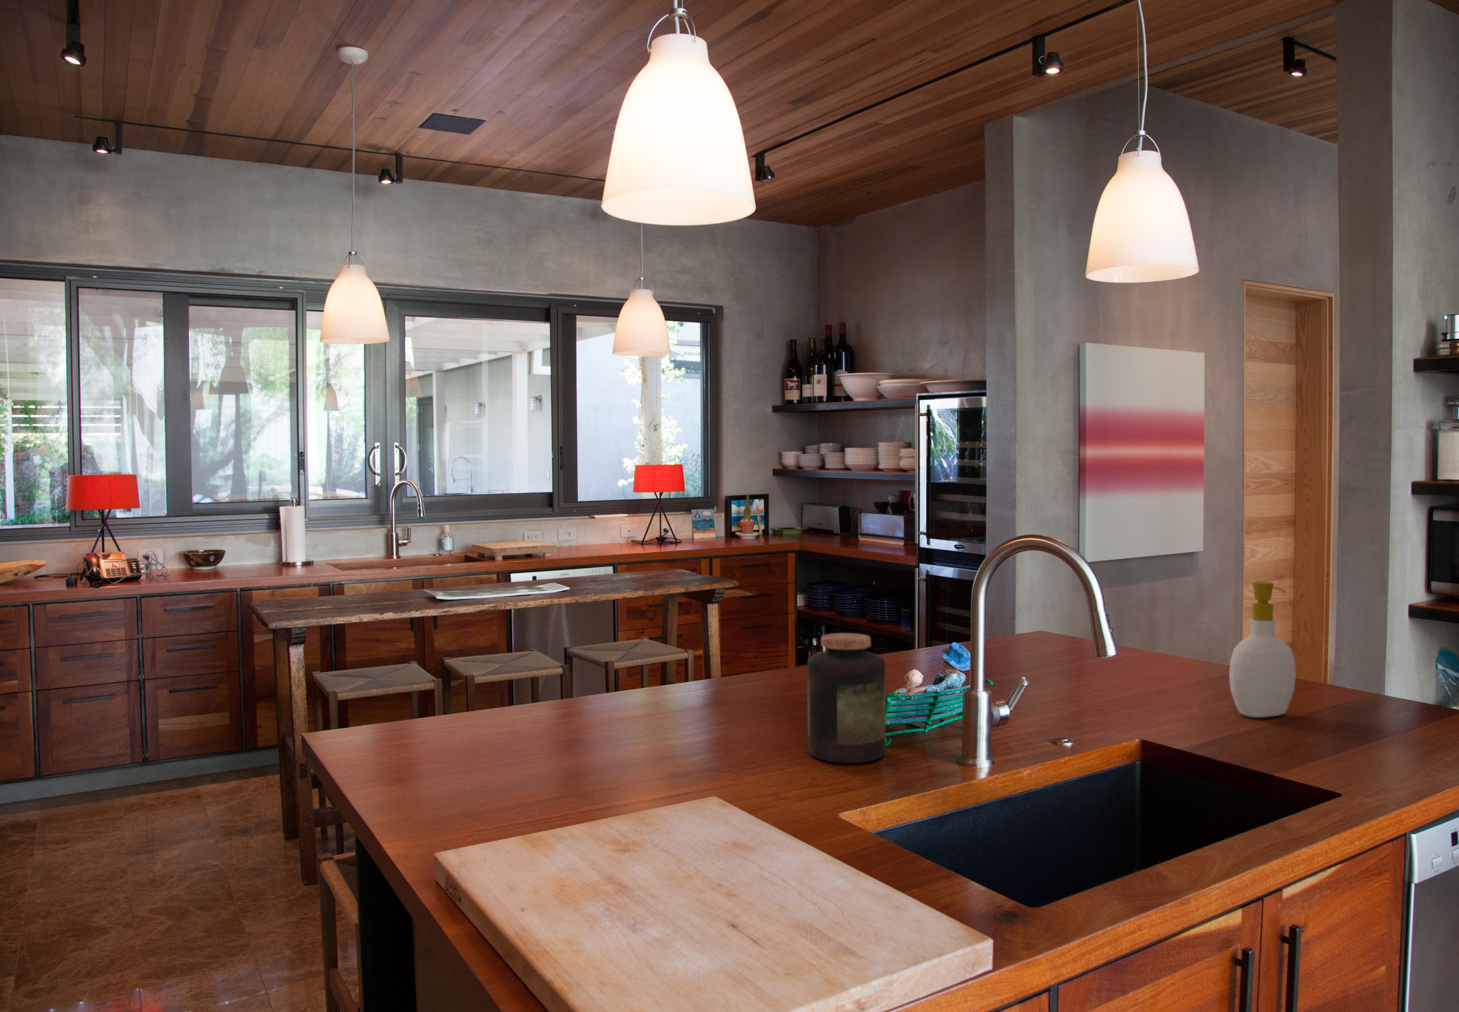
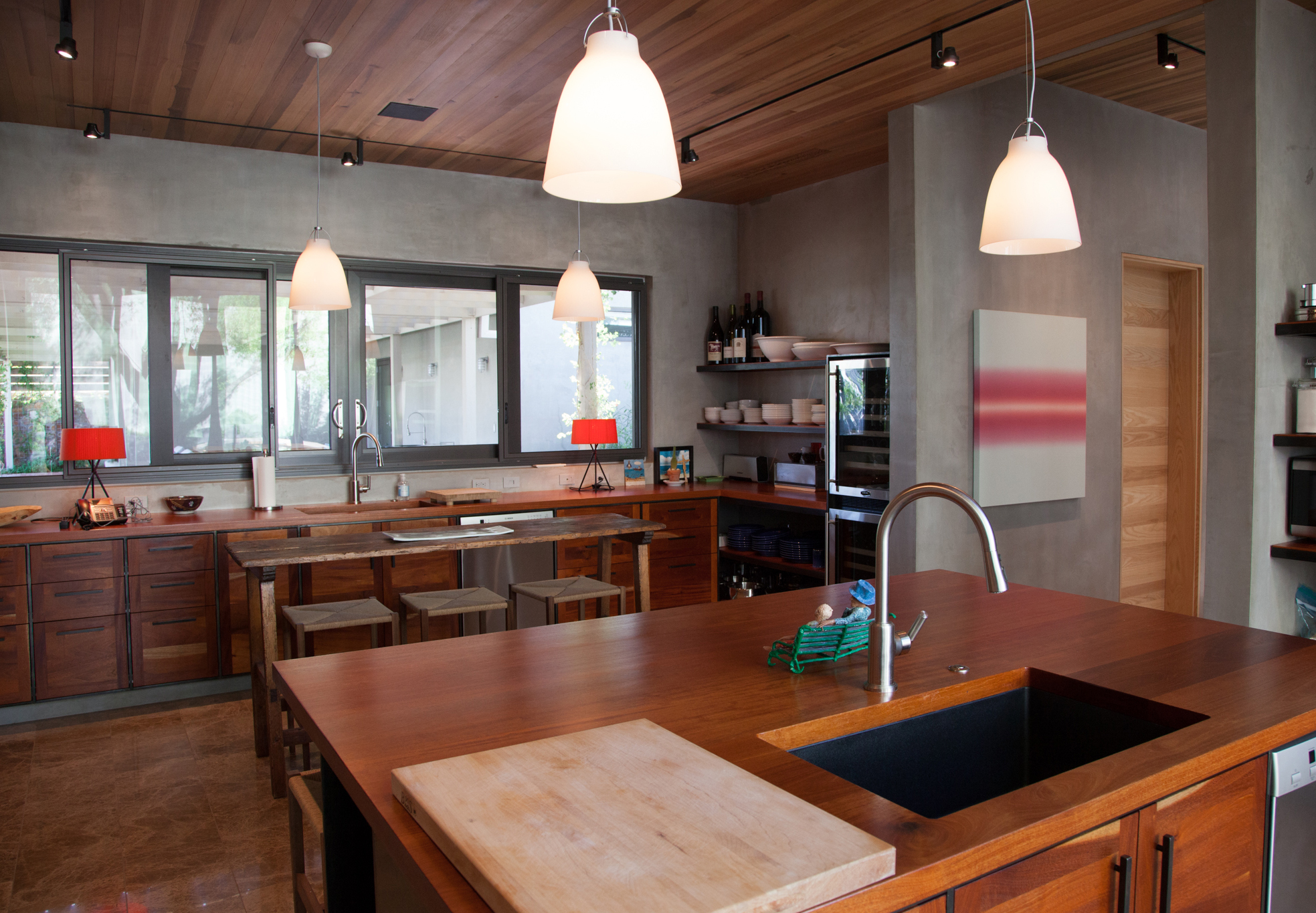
- soap bottle (1264, 648)
- jar (846, 695)
